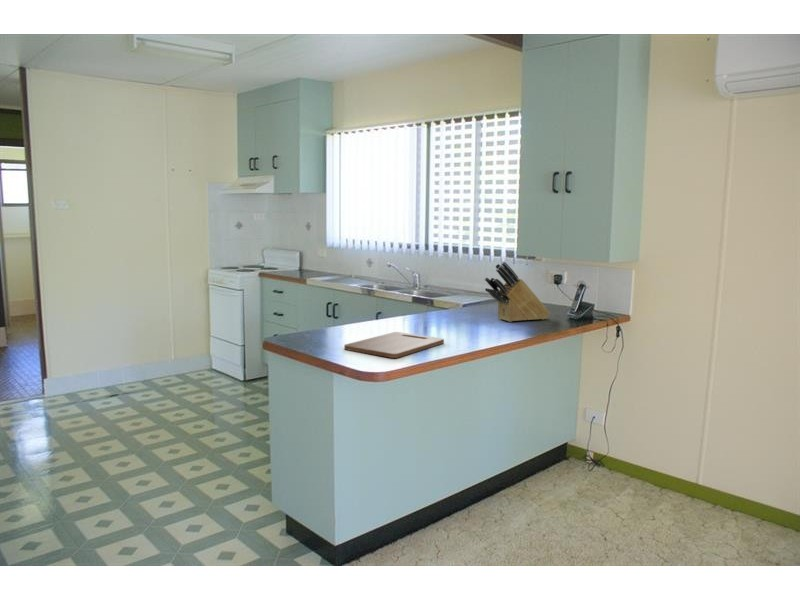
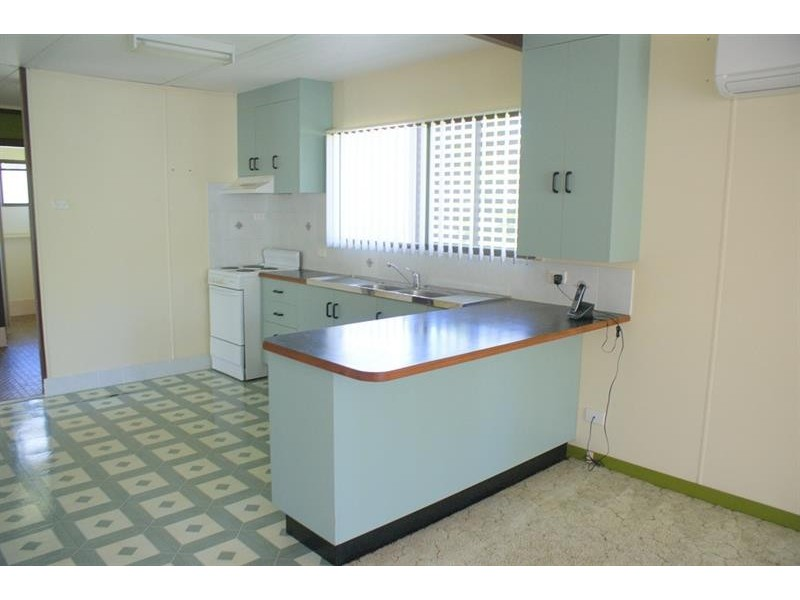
- cutting board (395, 343)
- knife block (517, 290)
